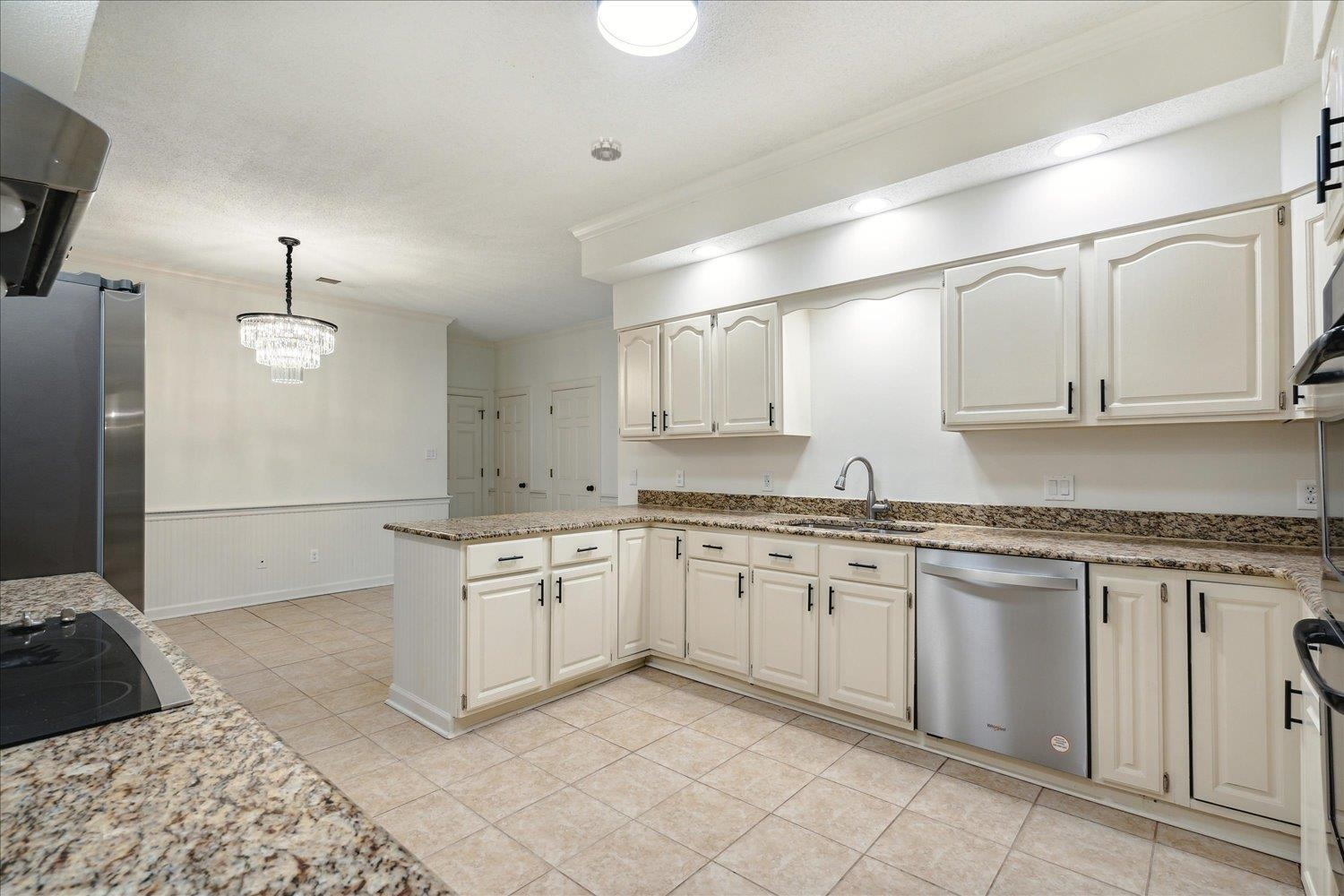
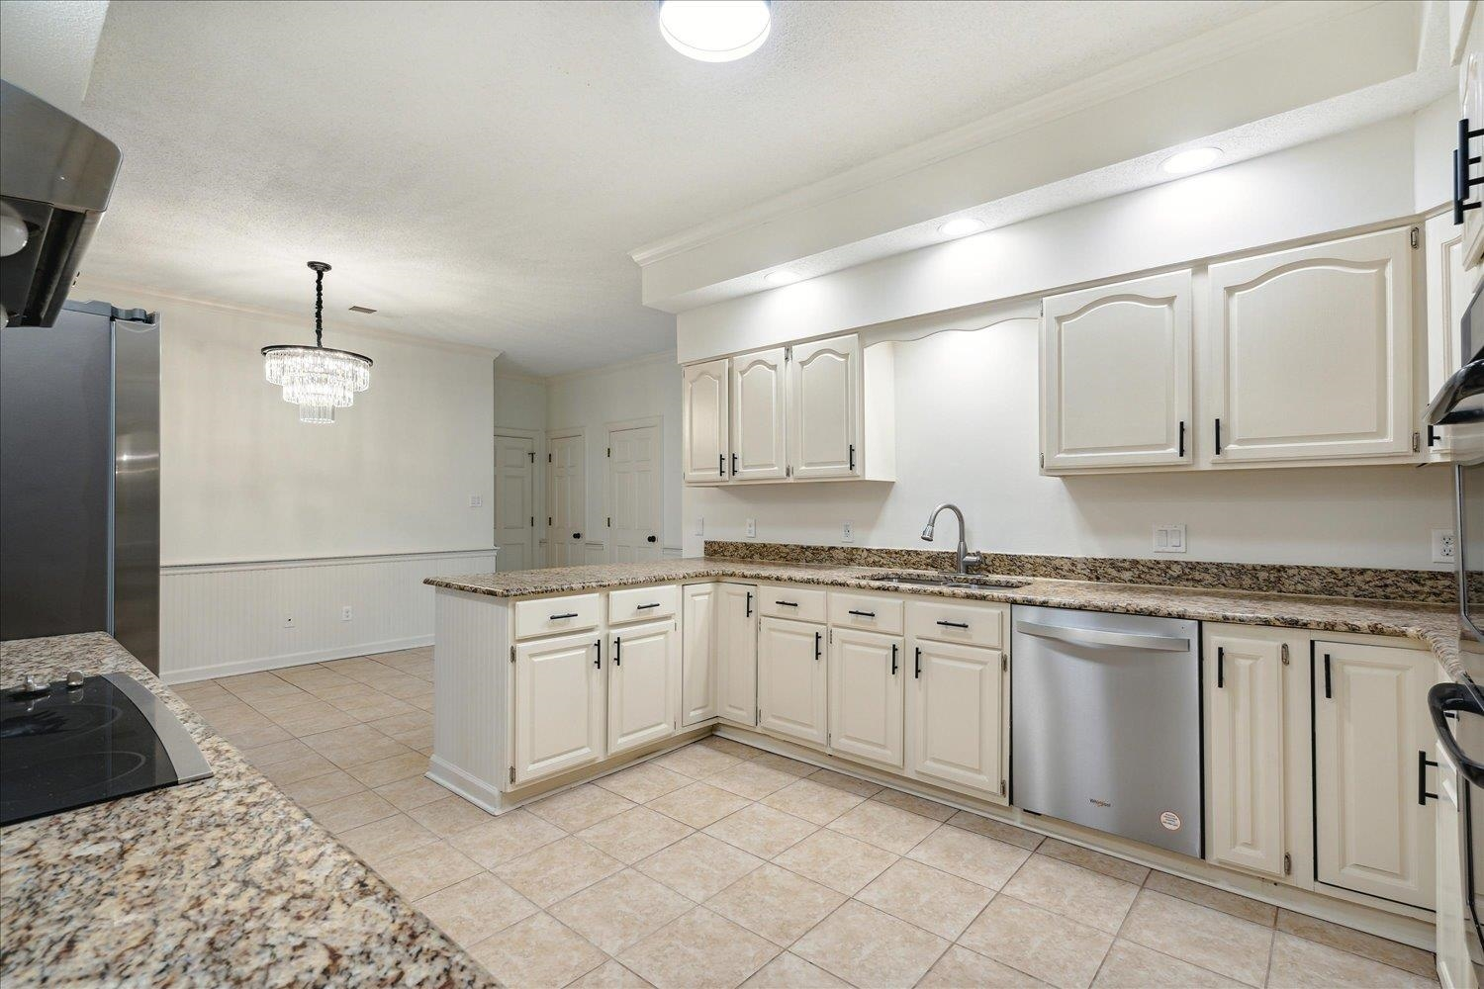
- smoke detector (606, 148)
